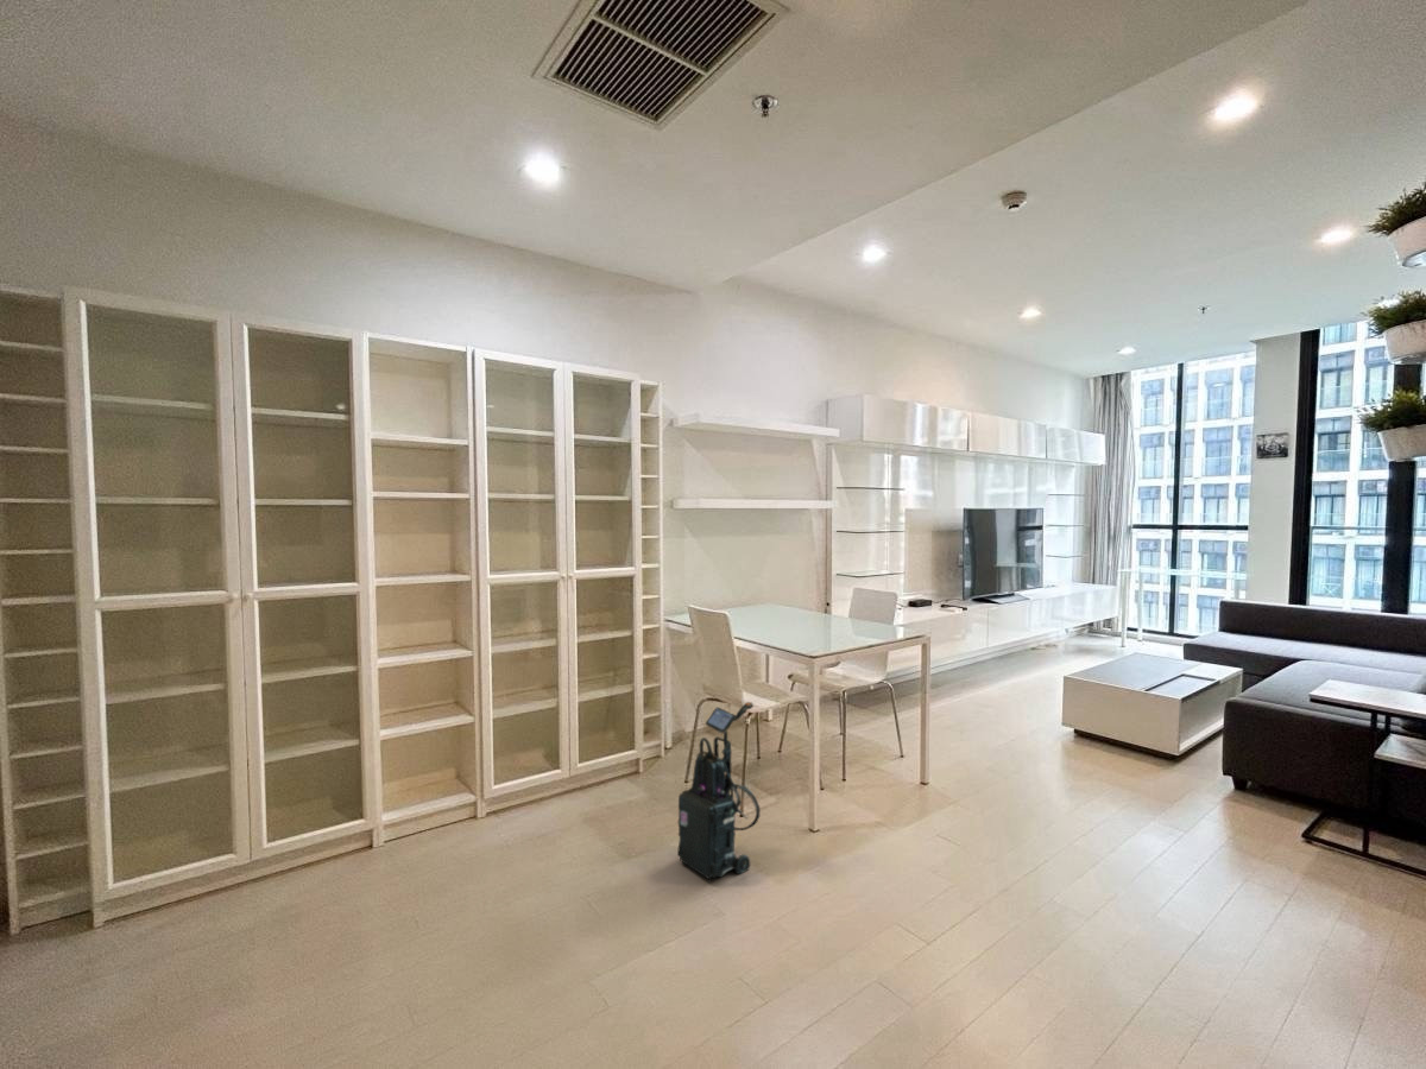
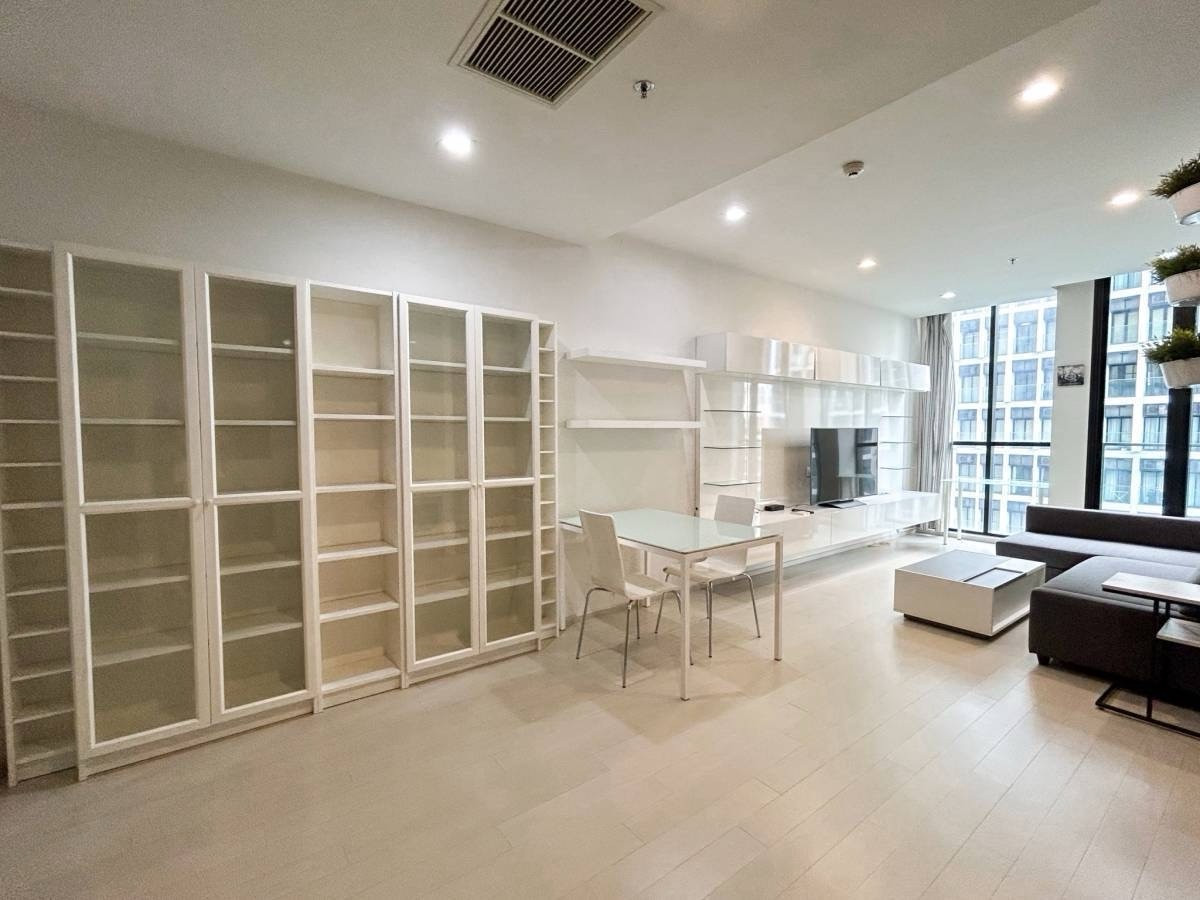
- vacuum cleaner (717, 783)
